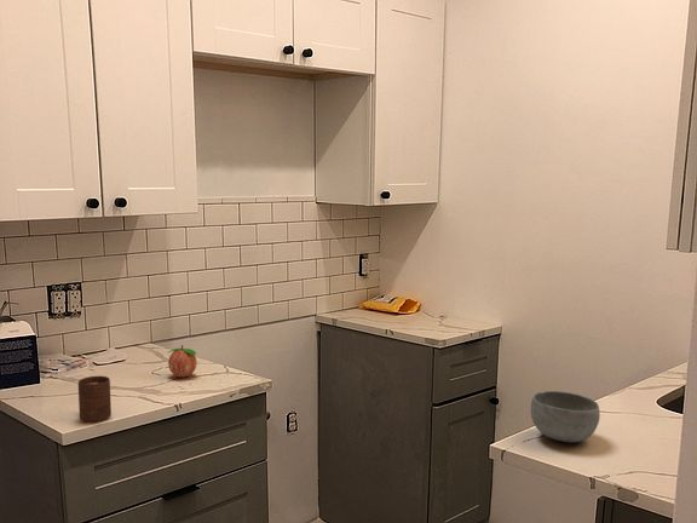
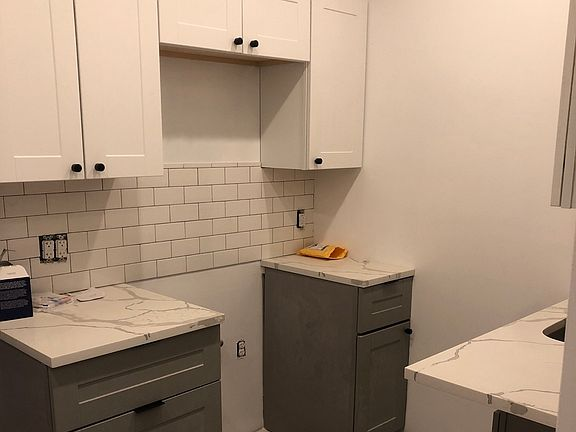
- fruit (183, 361)
- bowl (564, 419)
- cup (91, 397)
